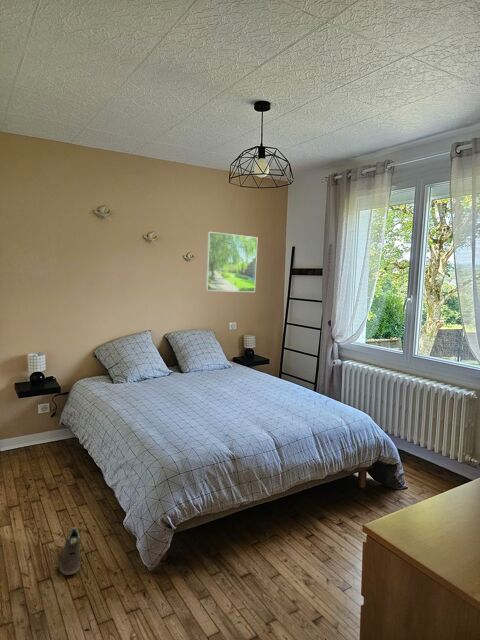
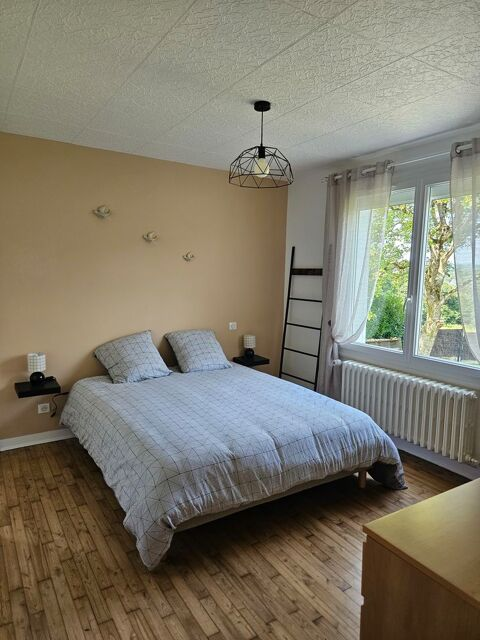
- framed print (232, 263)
- sneaker (70, 549)
